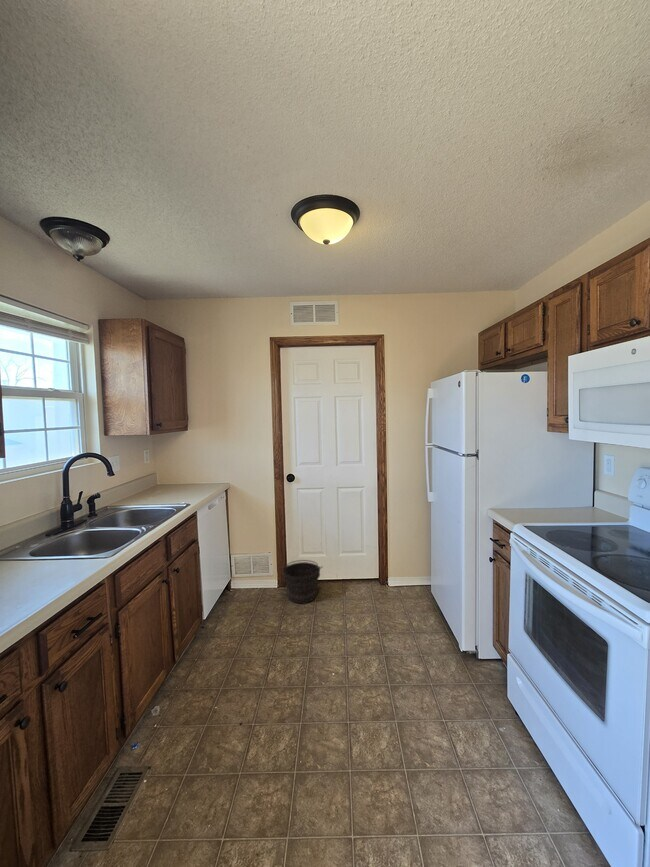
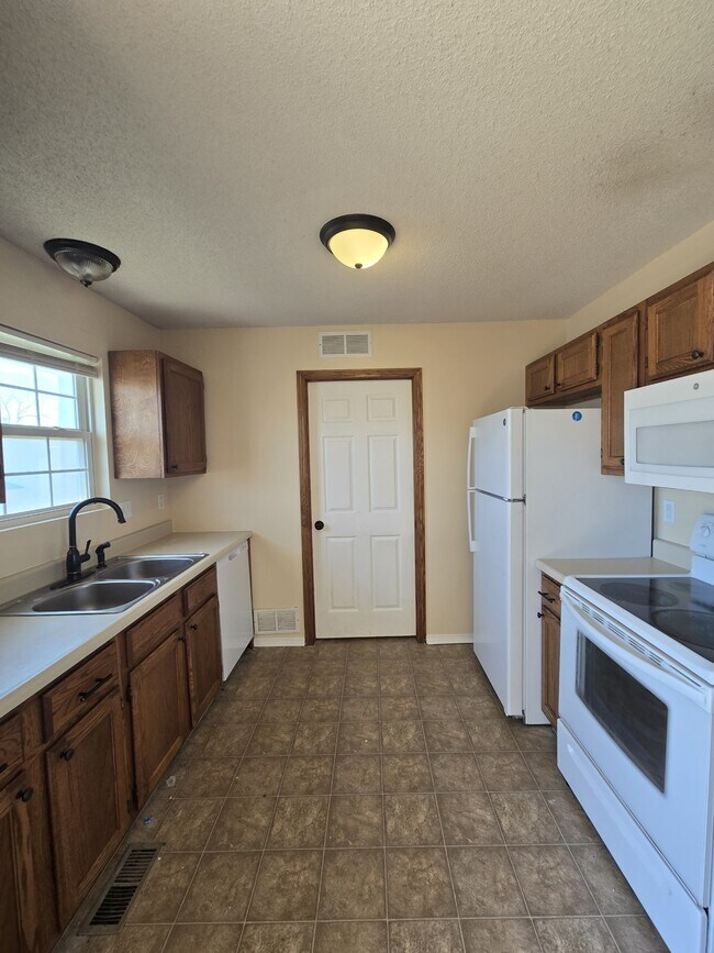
- bucket (302, 581)
